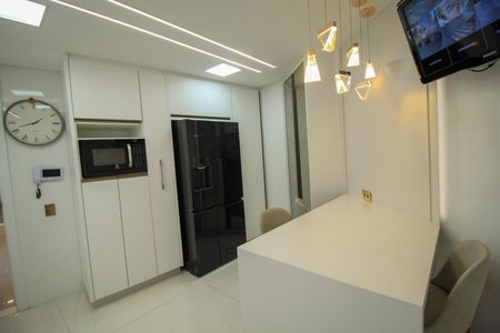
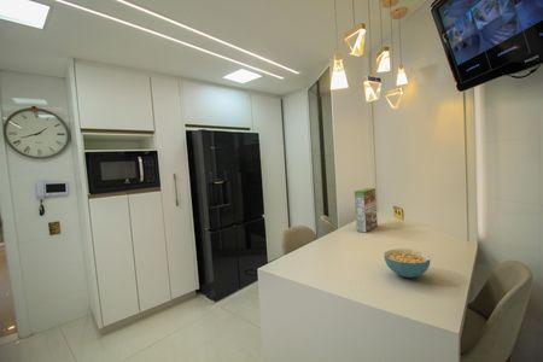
+ cereal box (366, 209)
+ cereal bowl (407, 264)
